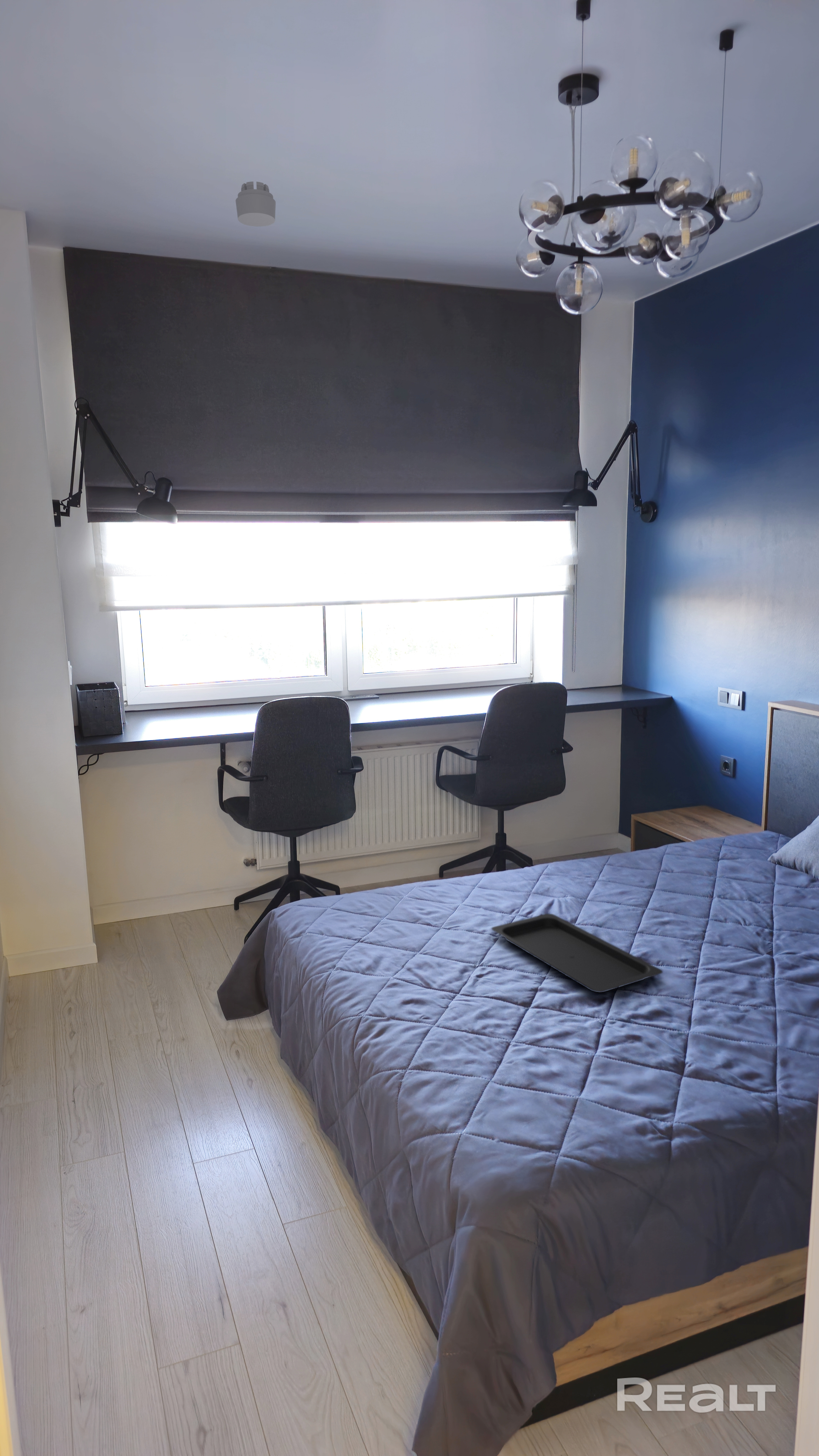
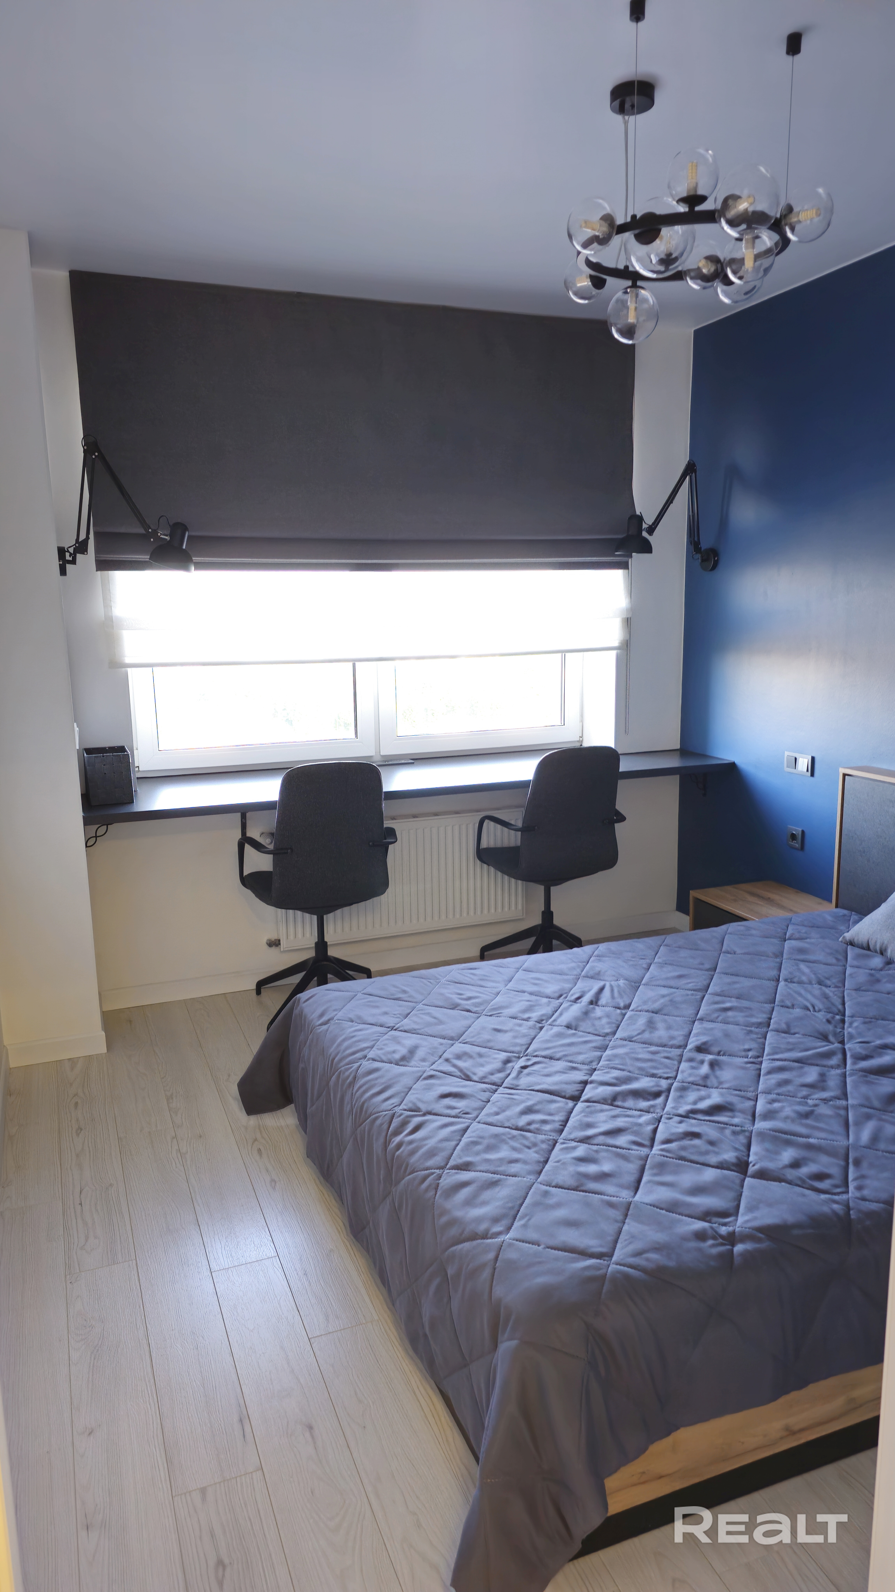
- serving tray (572, 953)
- smoke detector (255, 203)
